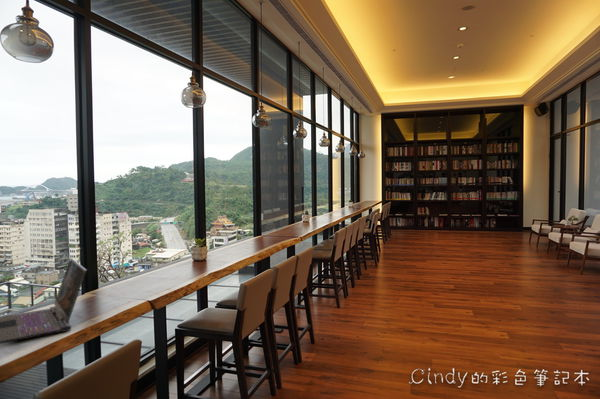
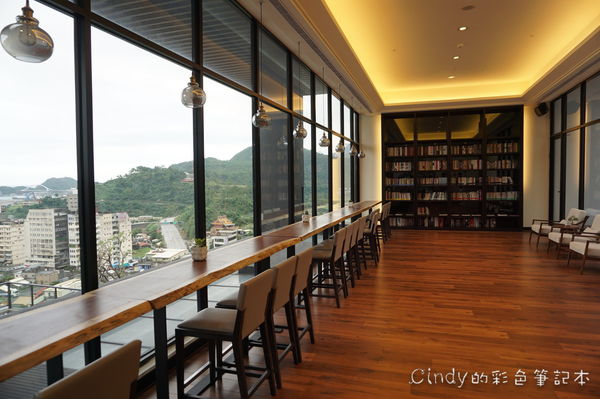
- laptop (39, 310)
